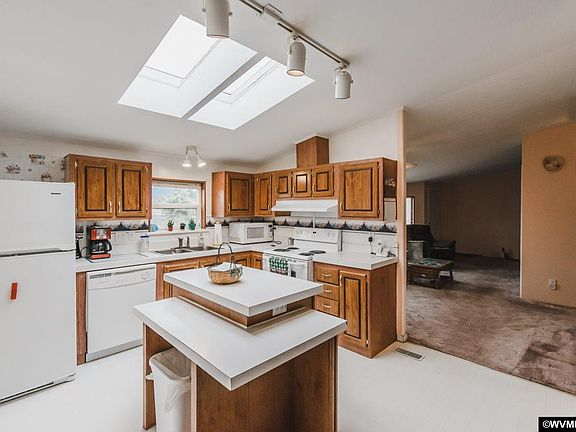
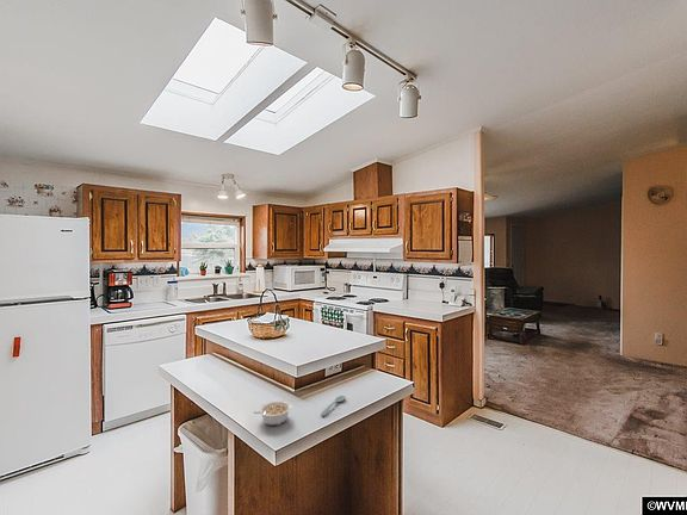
+ spoon (333, 403)
+ legume (274, 412)
